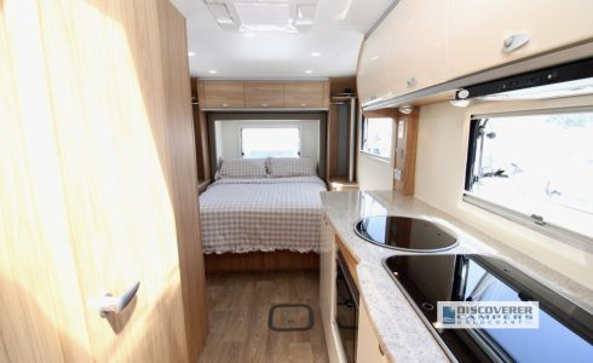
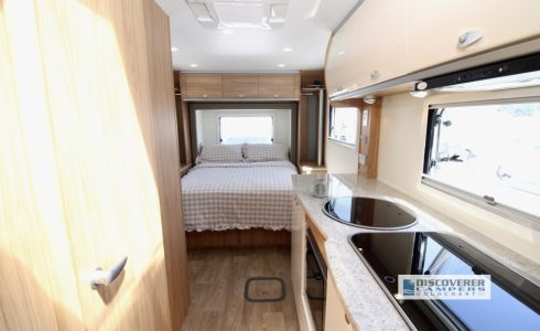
+ mug (316, 188)
